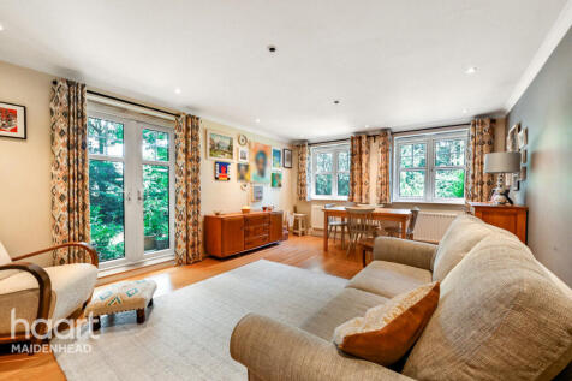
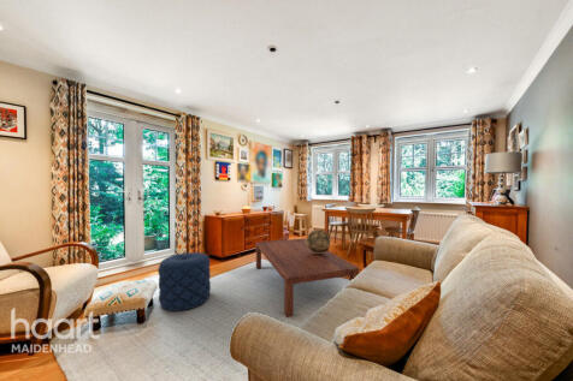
+ coffee table (297, 267)
+ decorative sphere (318, 240)
+ pouf (185, 278)
